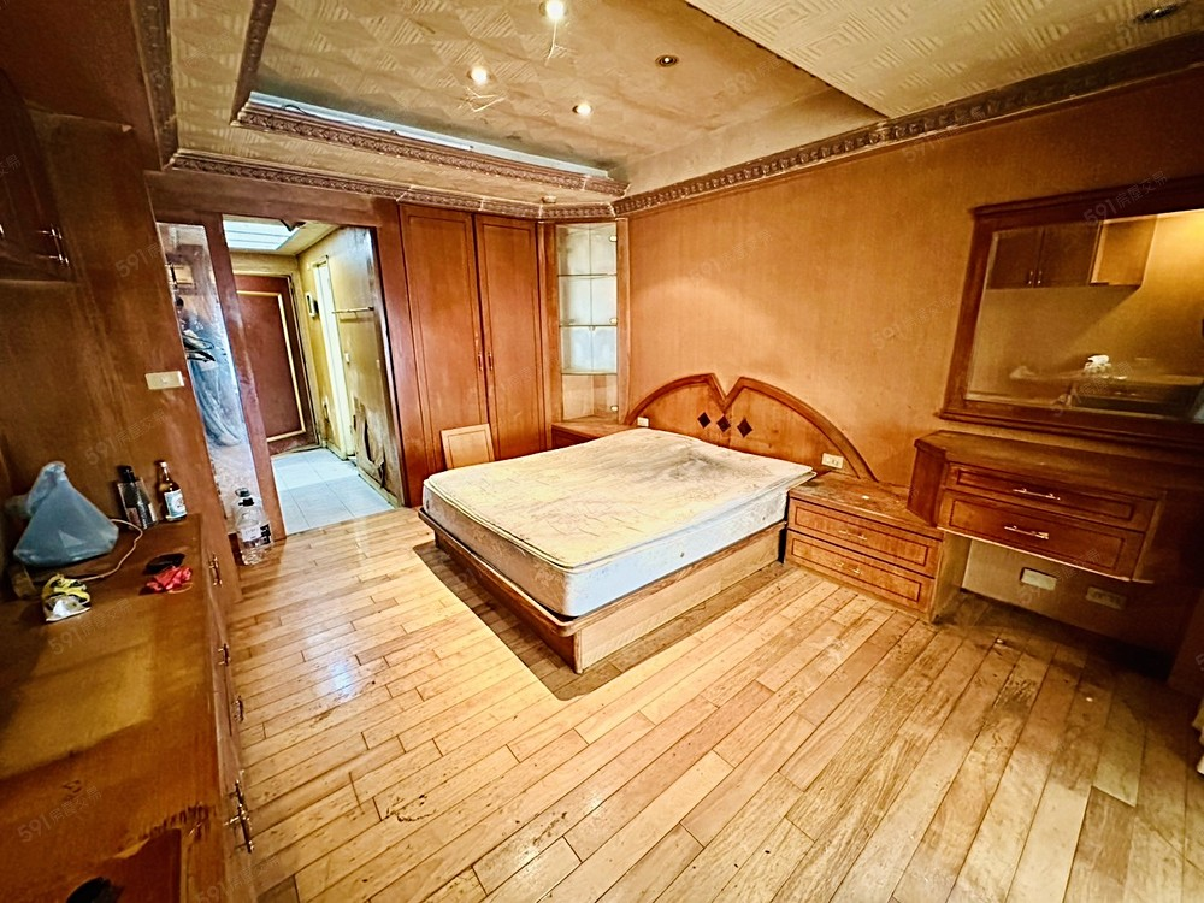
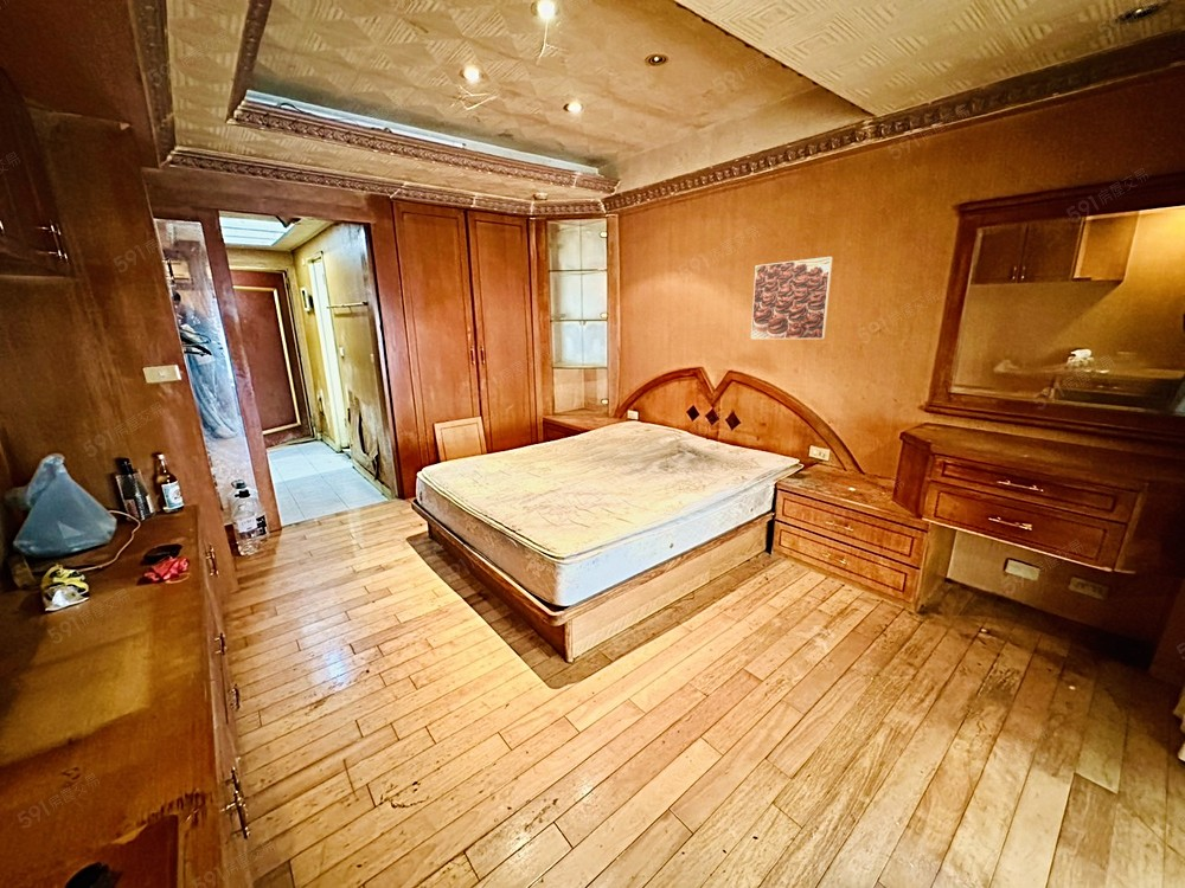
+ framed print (788, 301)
